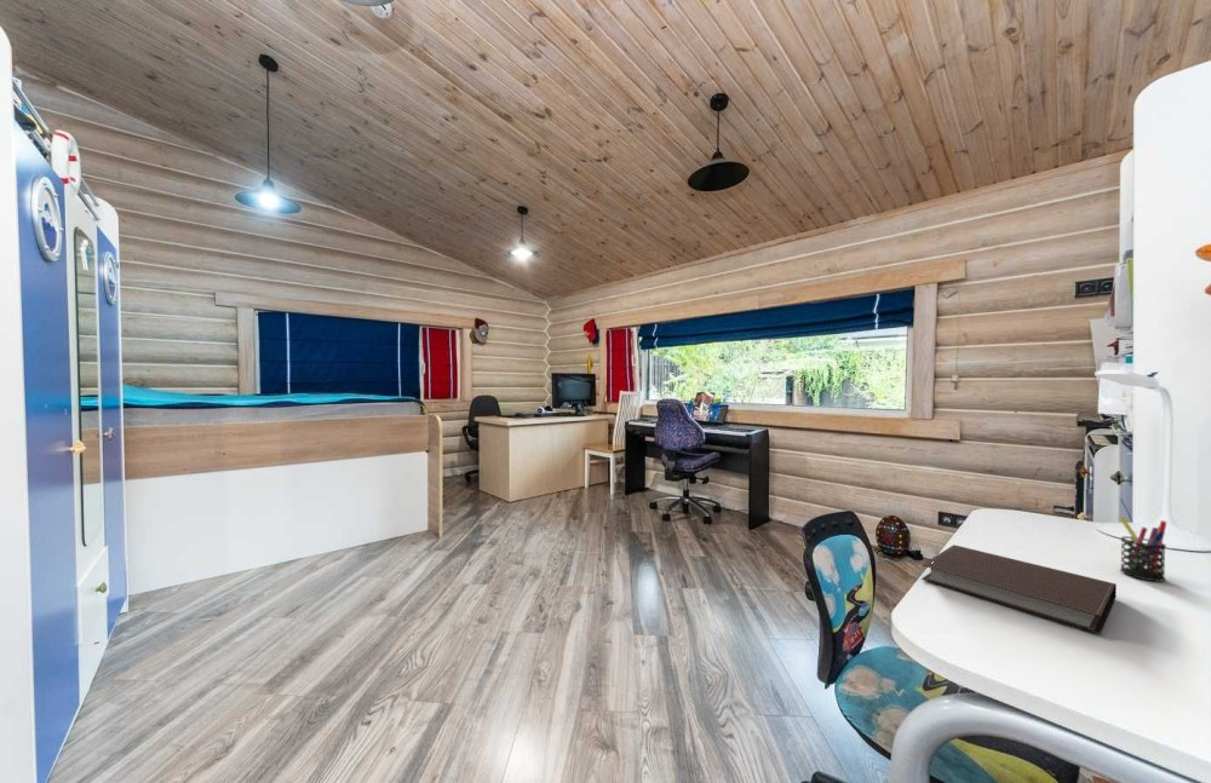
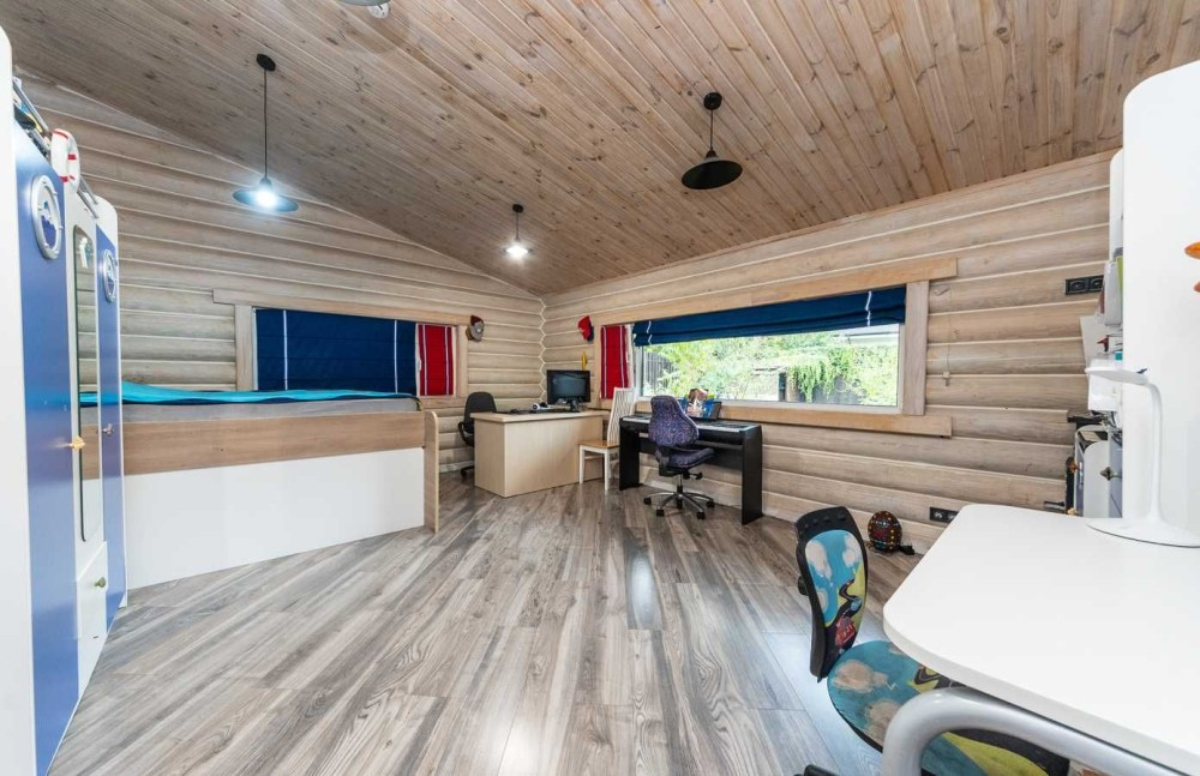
- notebook (1014, 580)
- pen holder (1147, 546)
